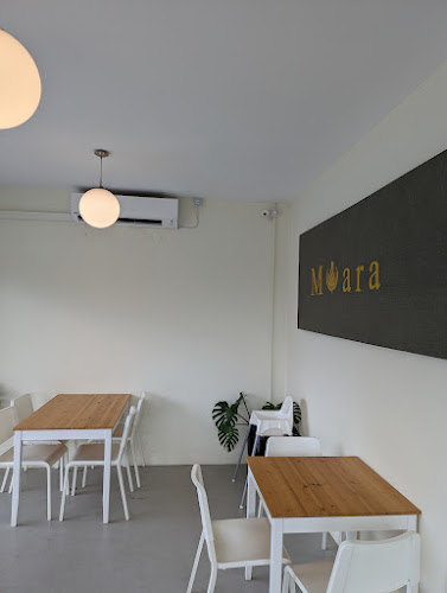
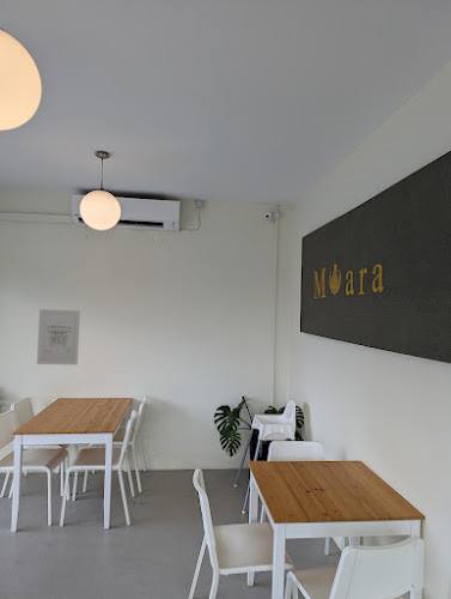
+ wall art (59, 337)
